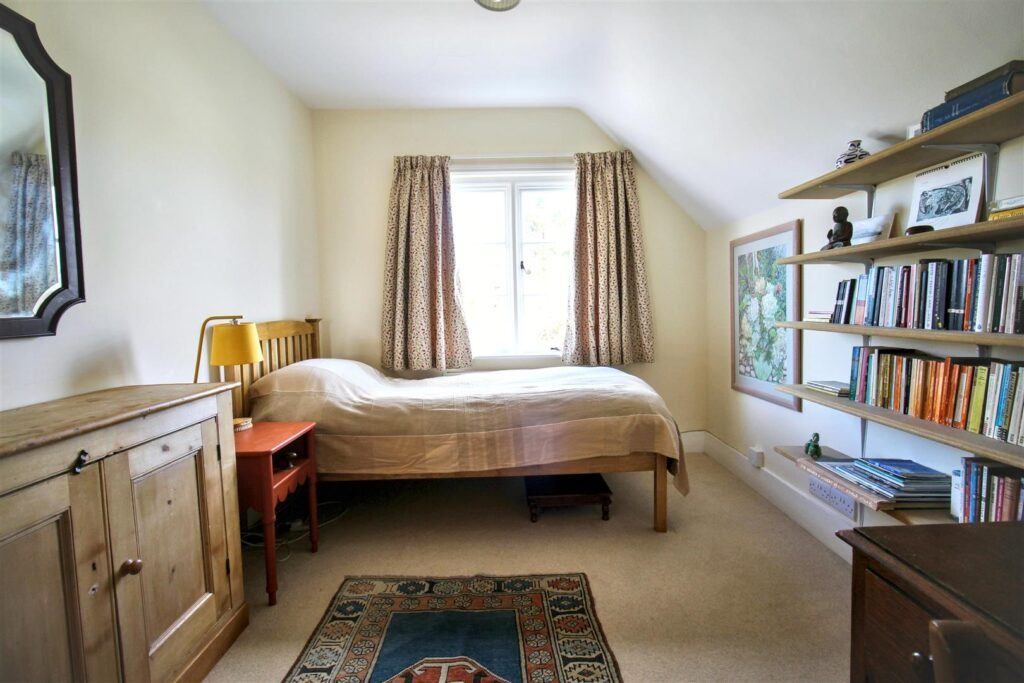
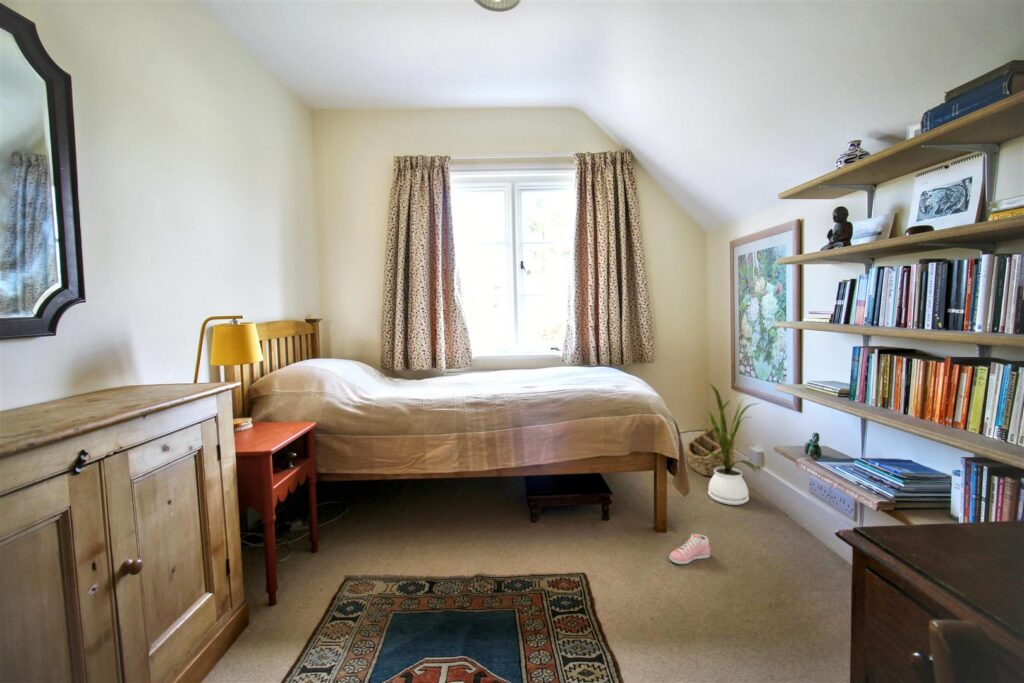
+ sneaker (689, 546)
+ basket (707, 450)
+ house plant (726, 442)
